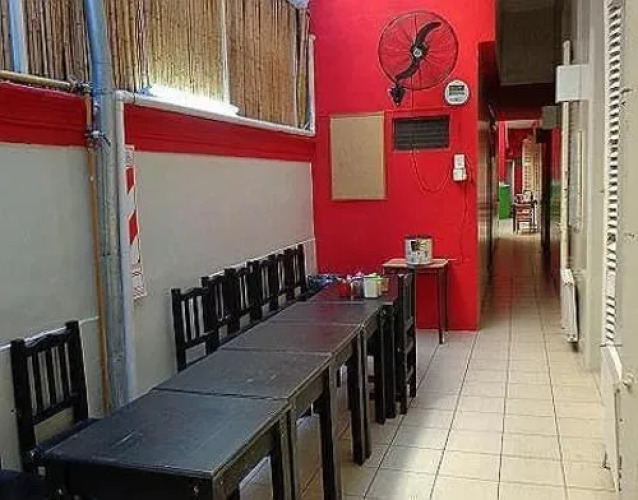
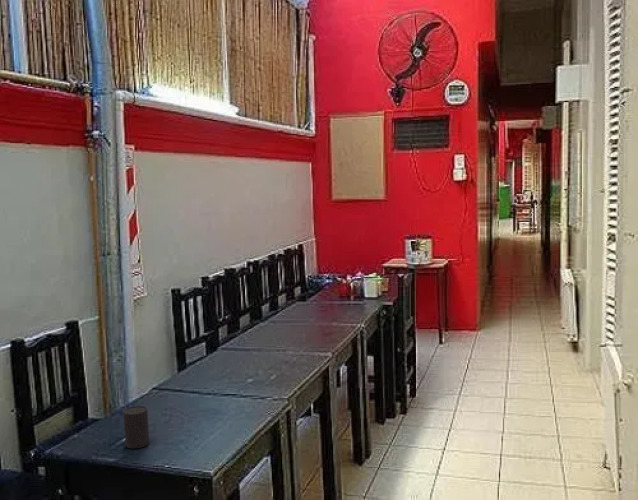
+ cup (136, 426)
